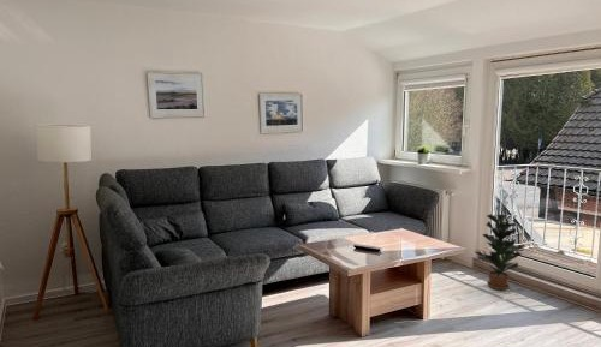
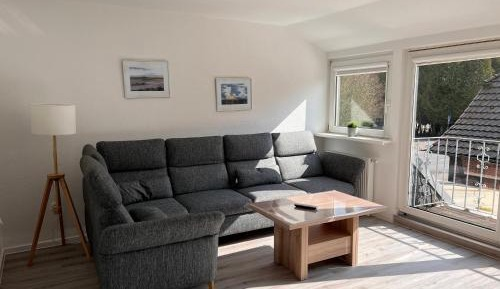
- potted plant (501, 250)
